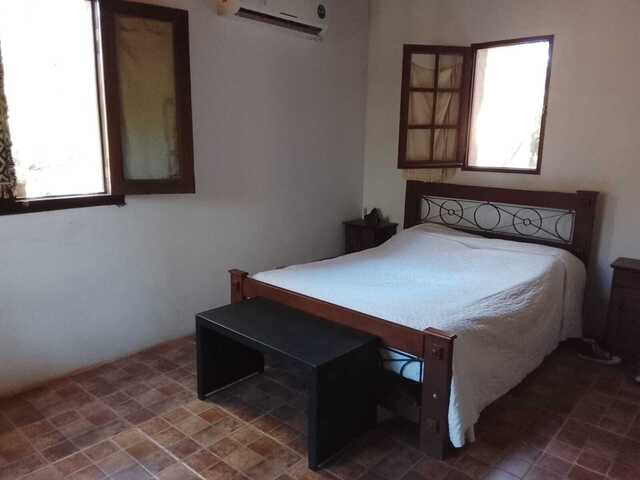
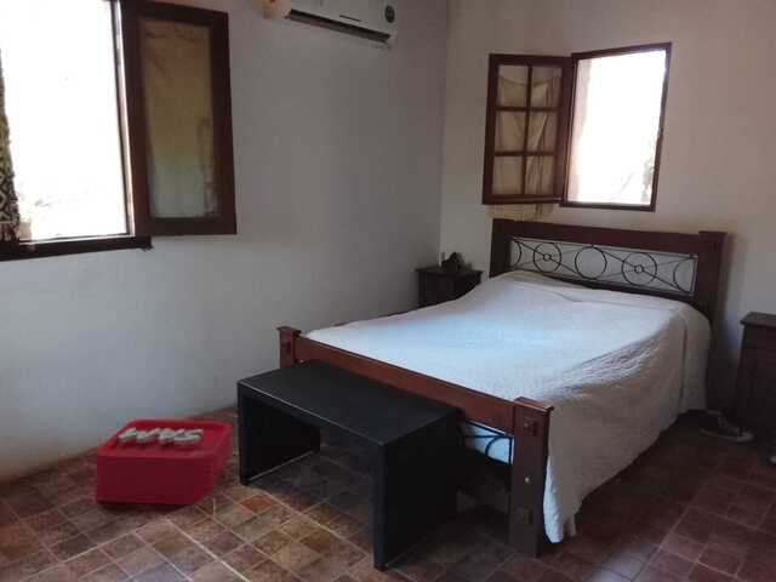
+ storage bin (169, 462)
